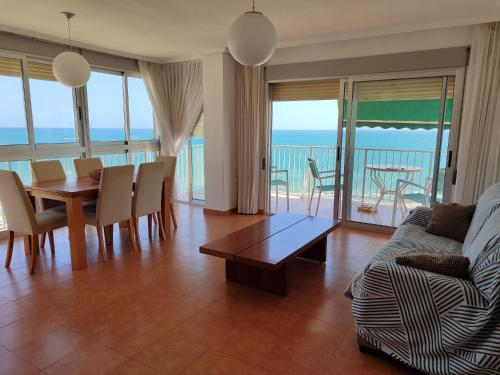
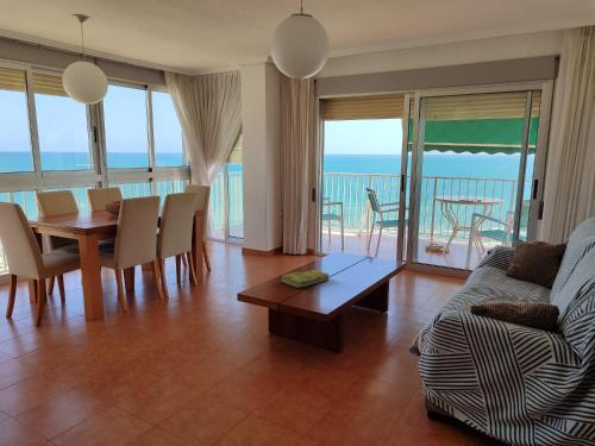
+ book (305, 277)
